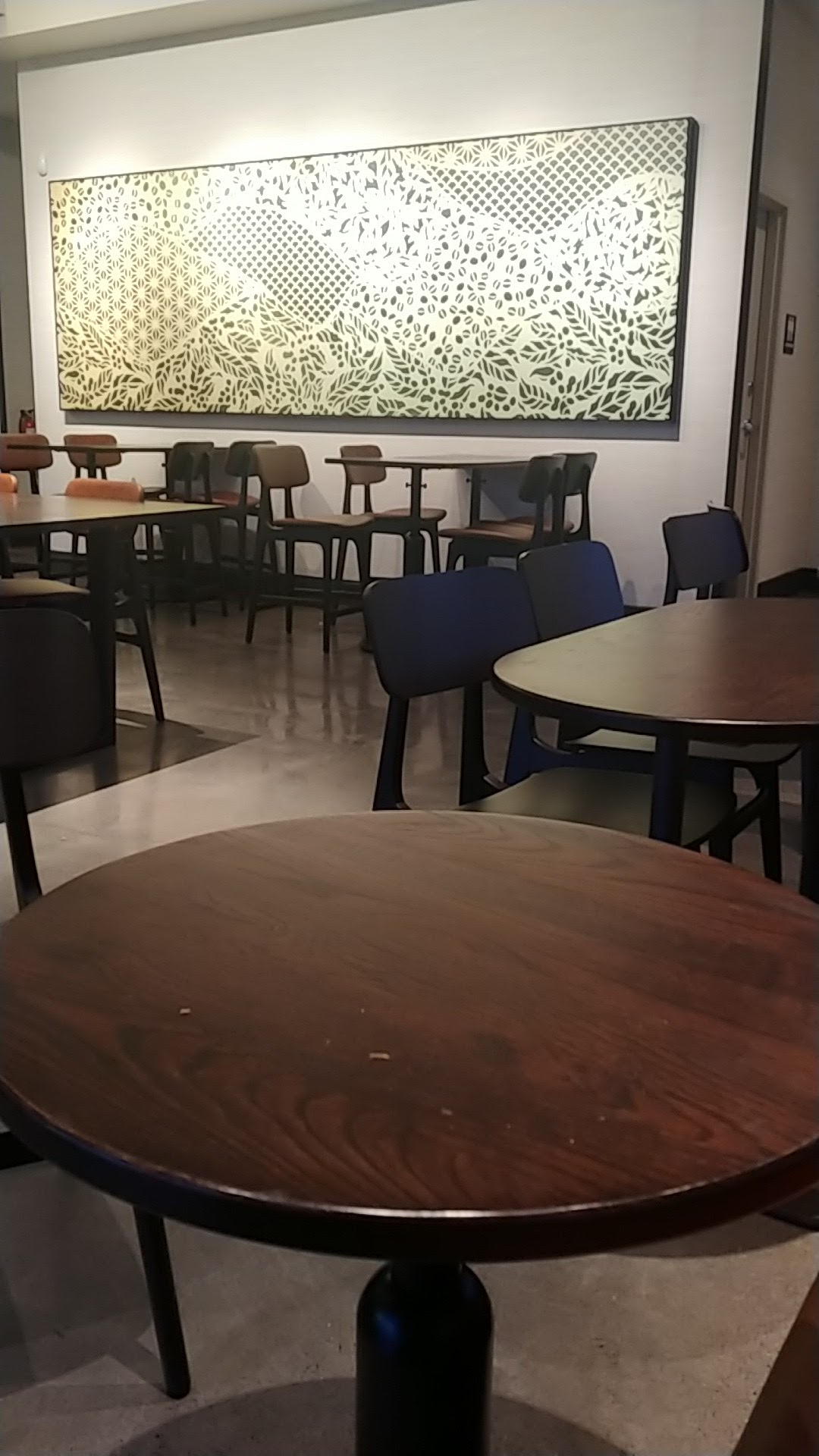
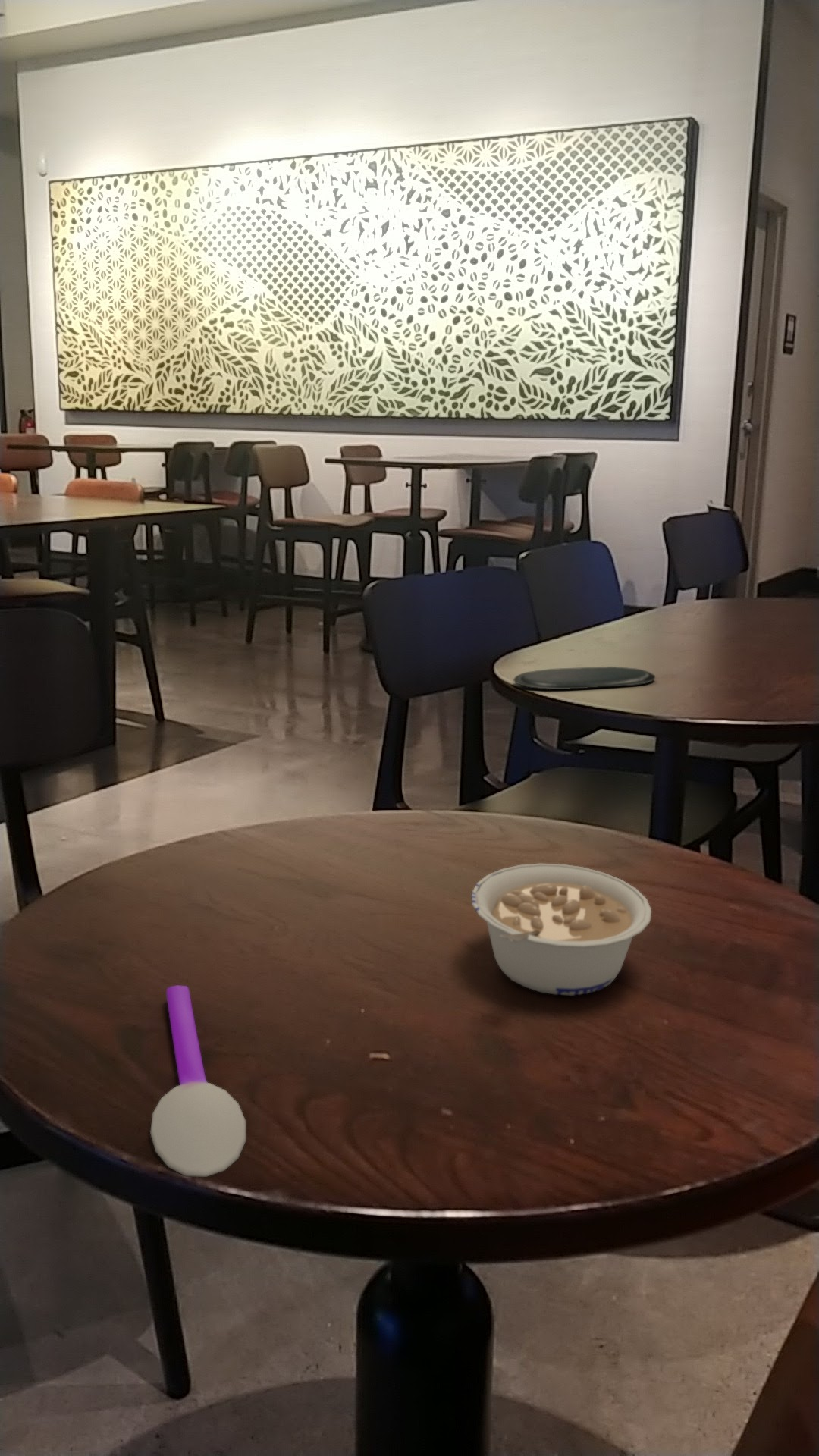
+ spoon (188, 1065)
+ legume (560, 930)
+ oval tray (585, 677)
